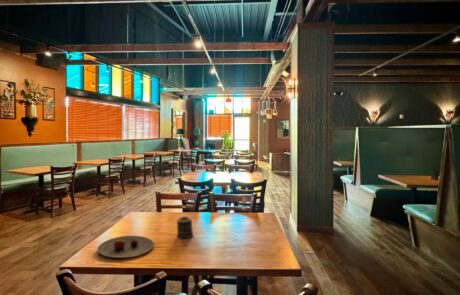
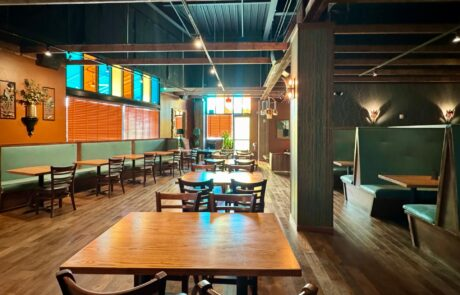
- candle (184, 225)
- plate (126, 243)
